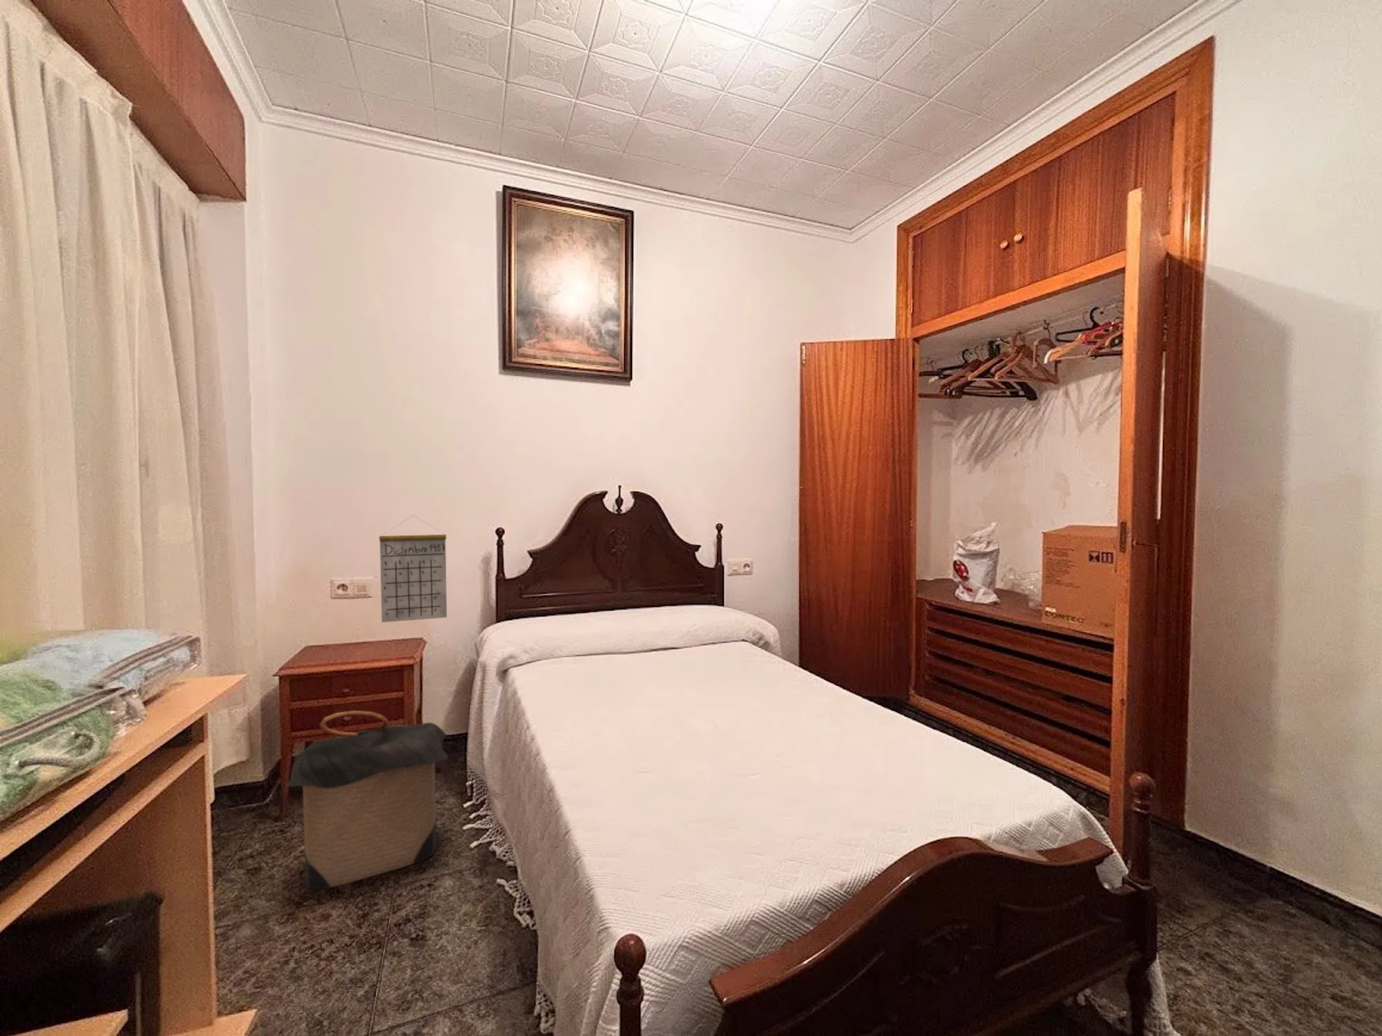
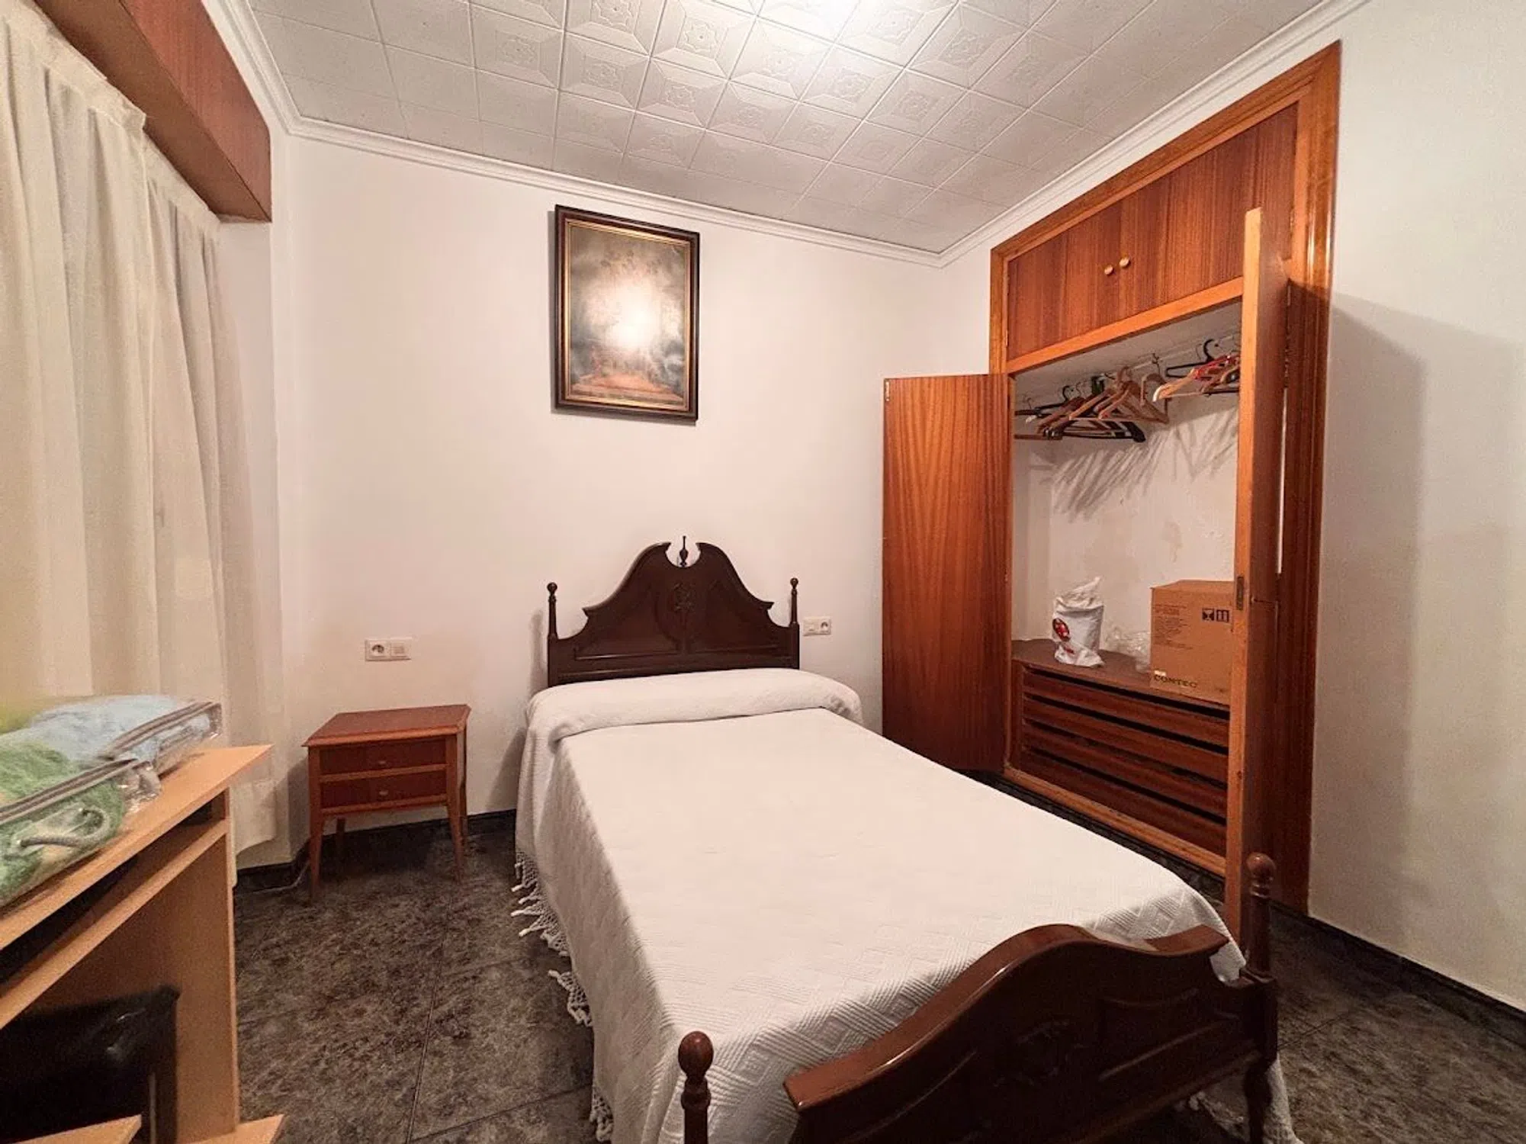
- calendar (414, 567)
- laundry hamper (375, 779)
